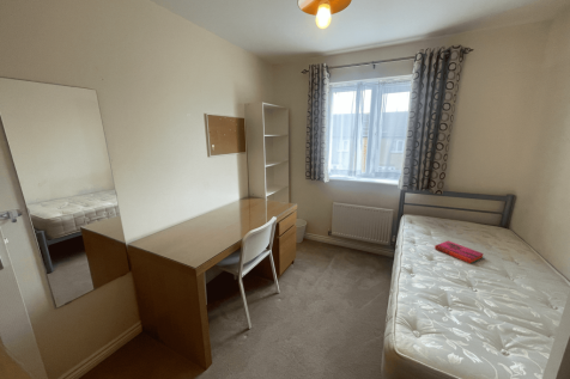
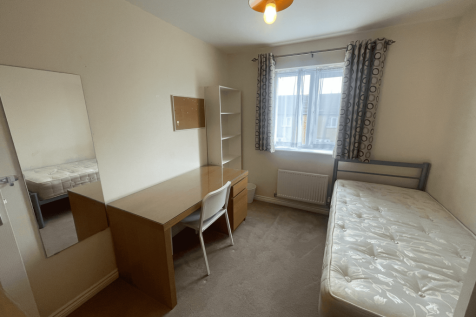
- hardback book (457, 251)
